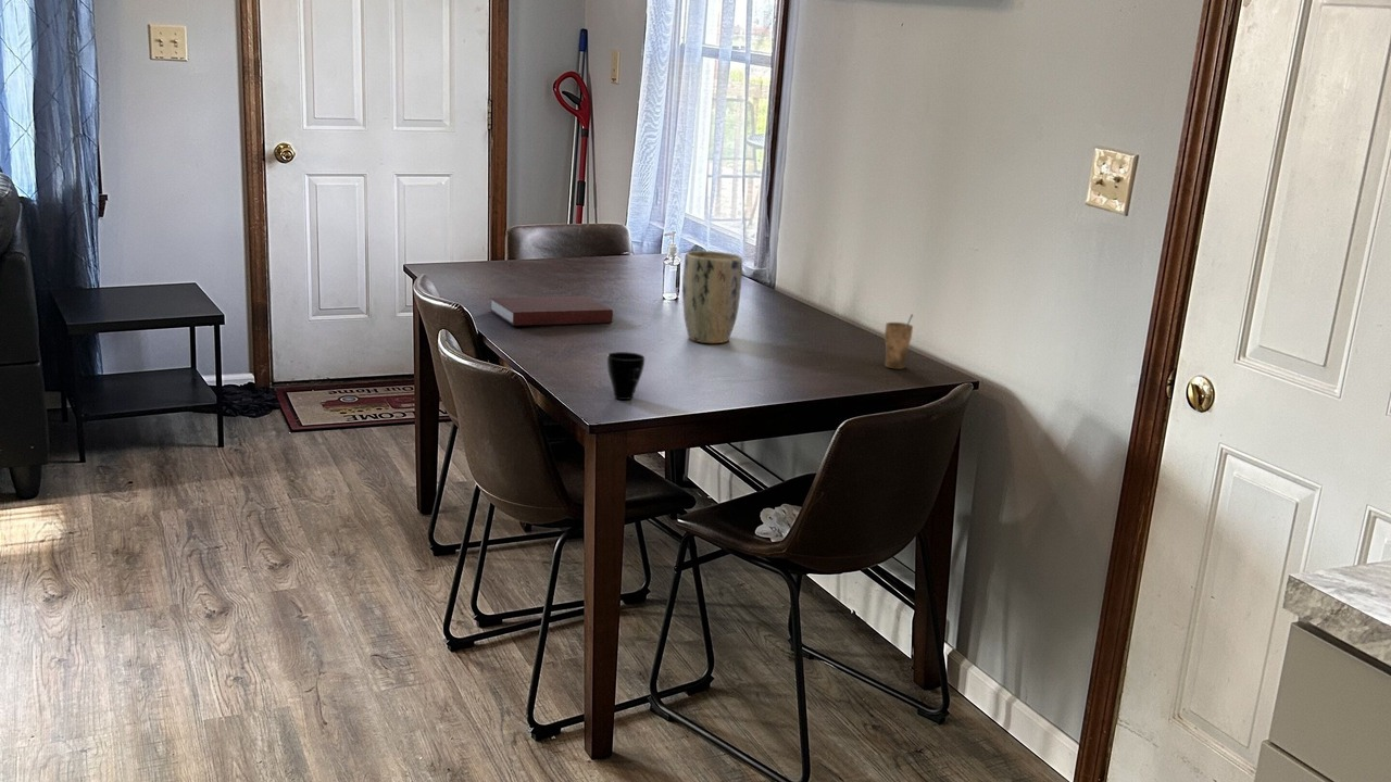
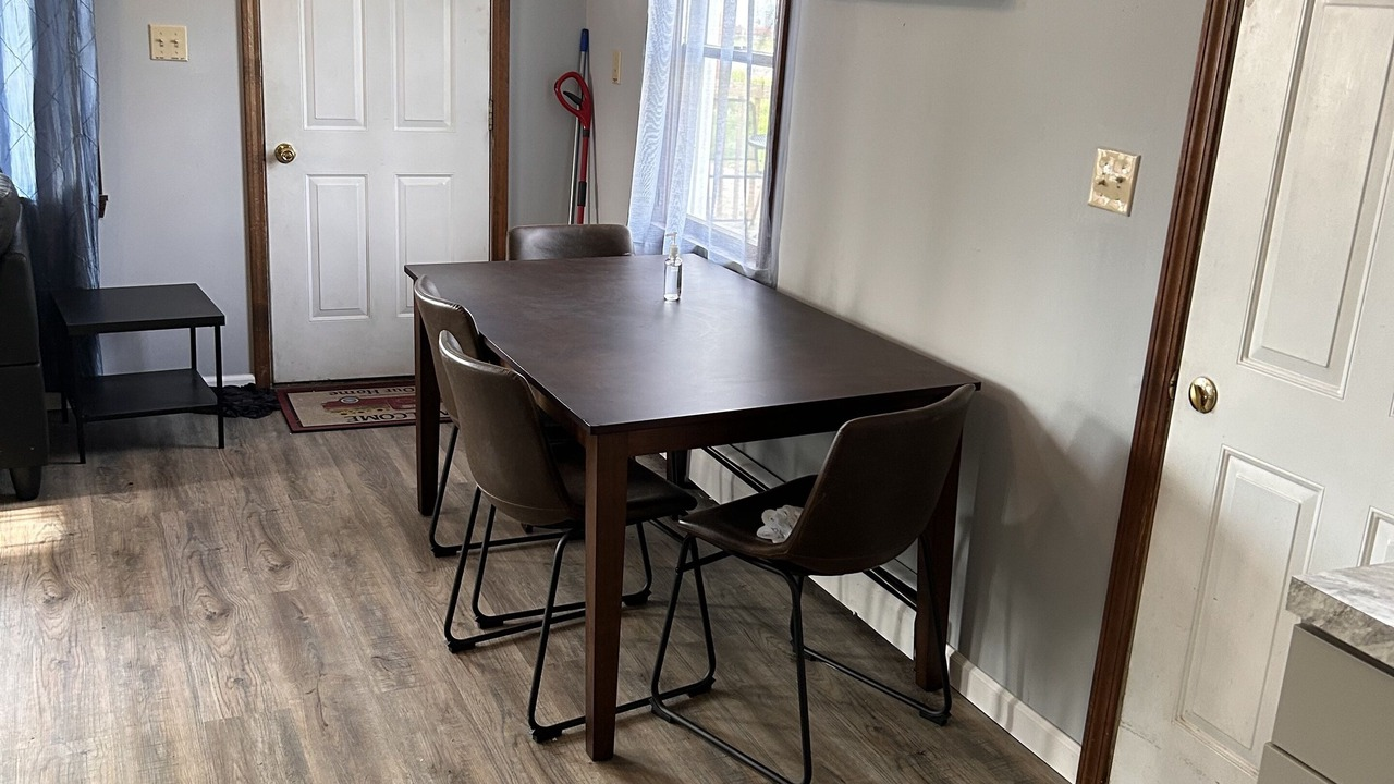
- notebook (550, 310)
- cup (898, 340)
- plant pot (711, 297)
- cup (627, 378)
